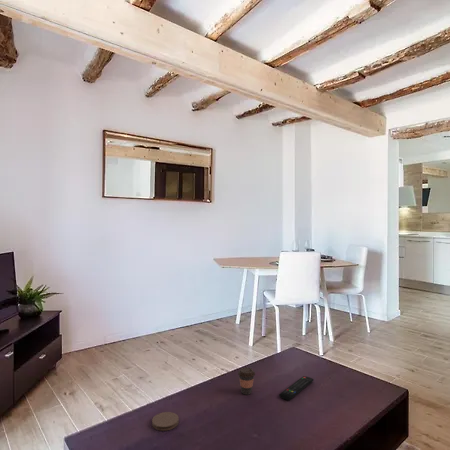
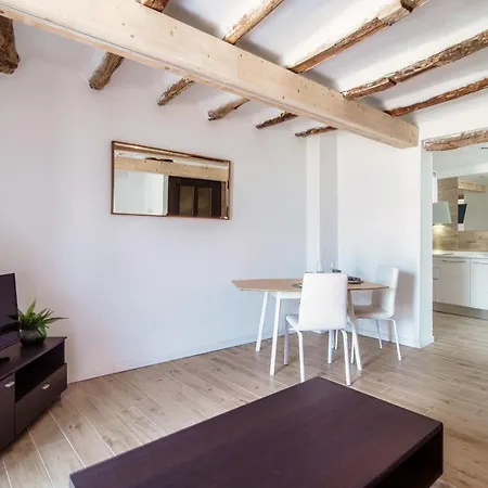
- coaster (165, 420)
- remote control (297, 387)
- coffee cup (246, 381)
